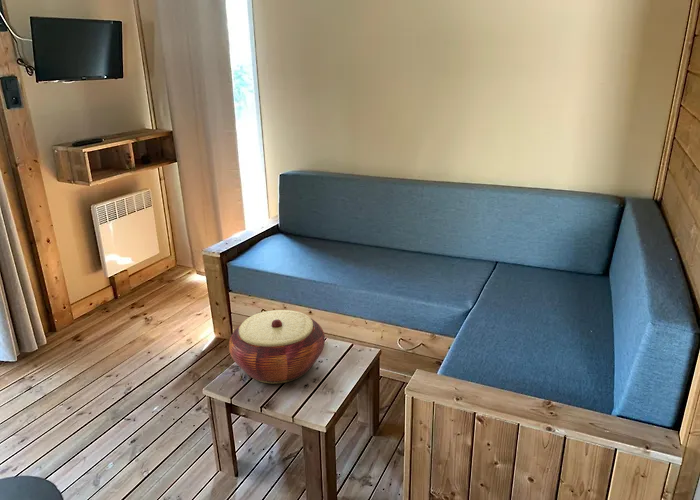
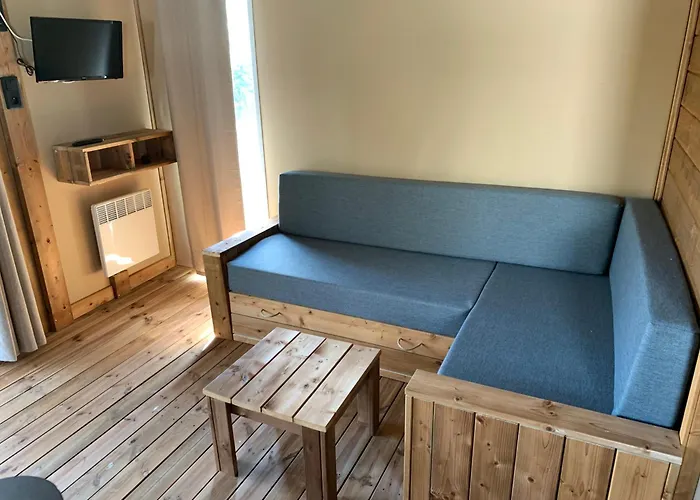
- woven basket (277, 343)
